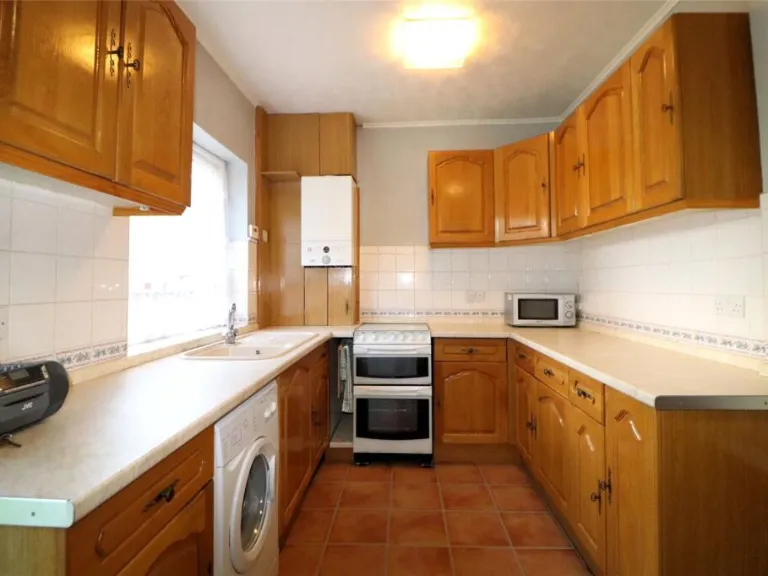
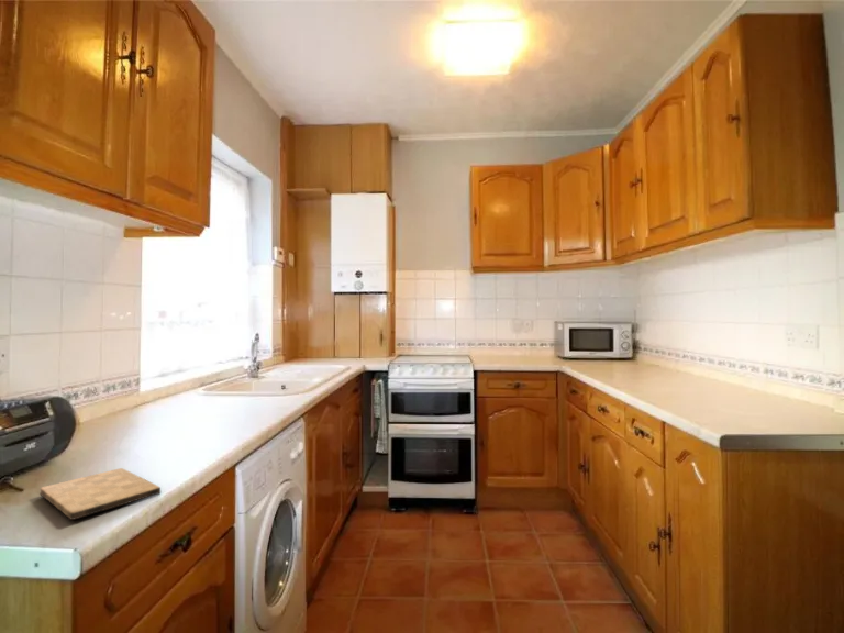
+ cutting board (100, 490)
